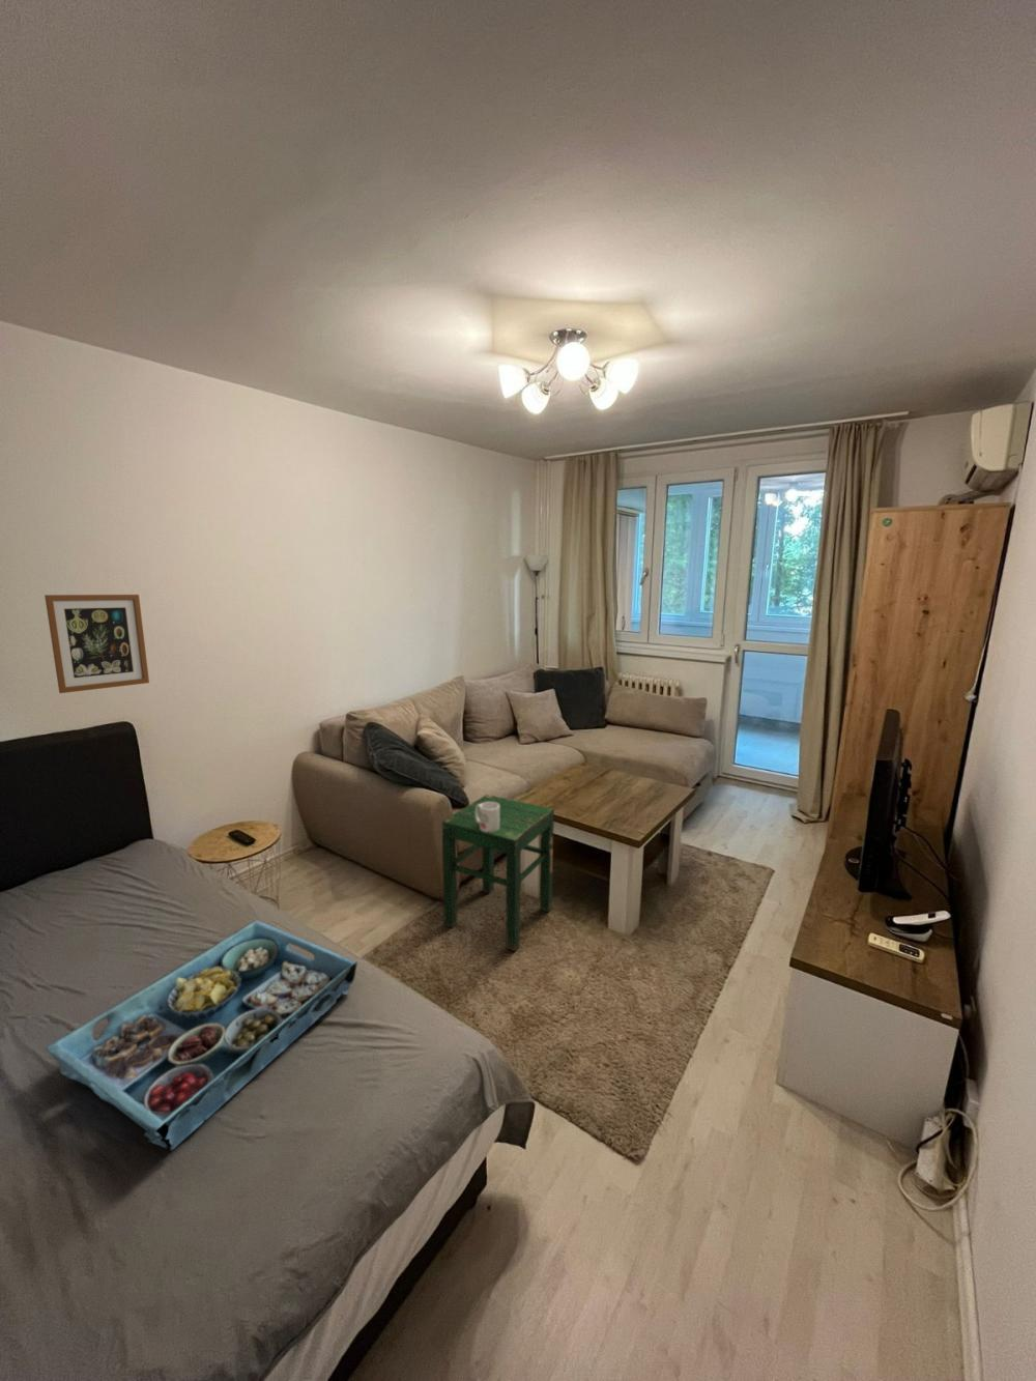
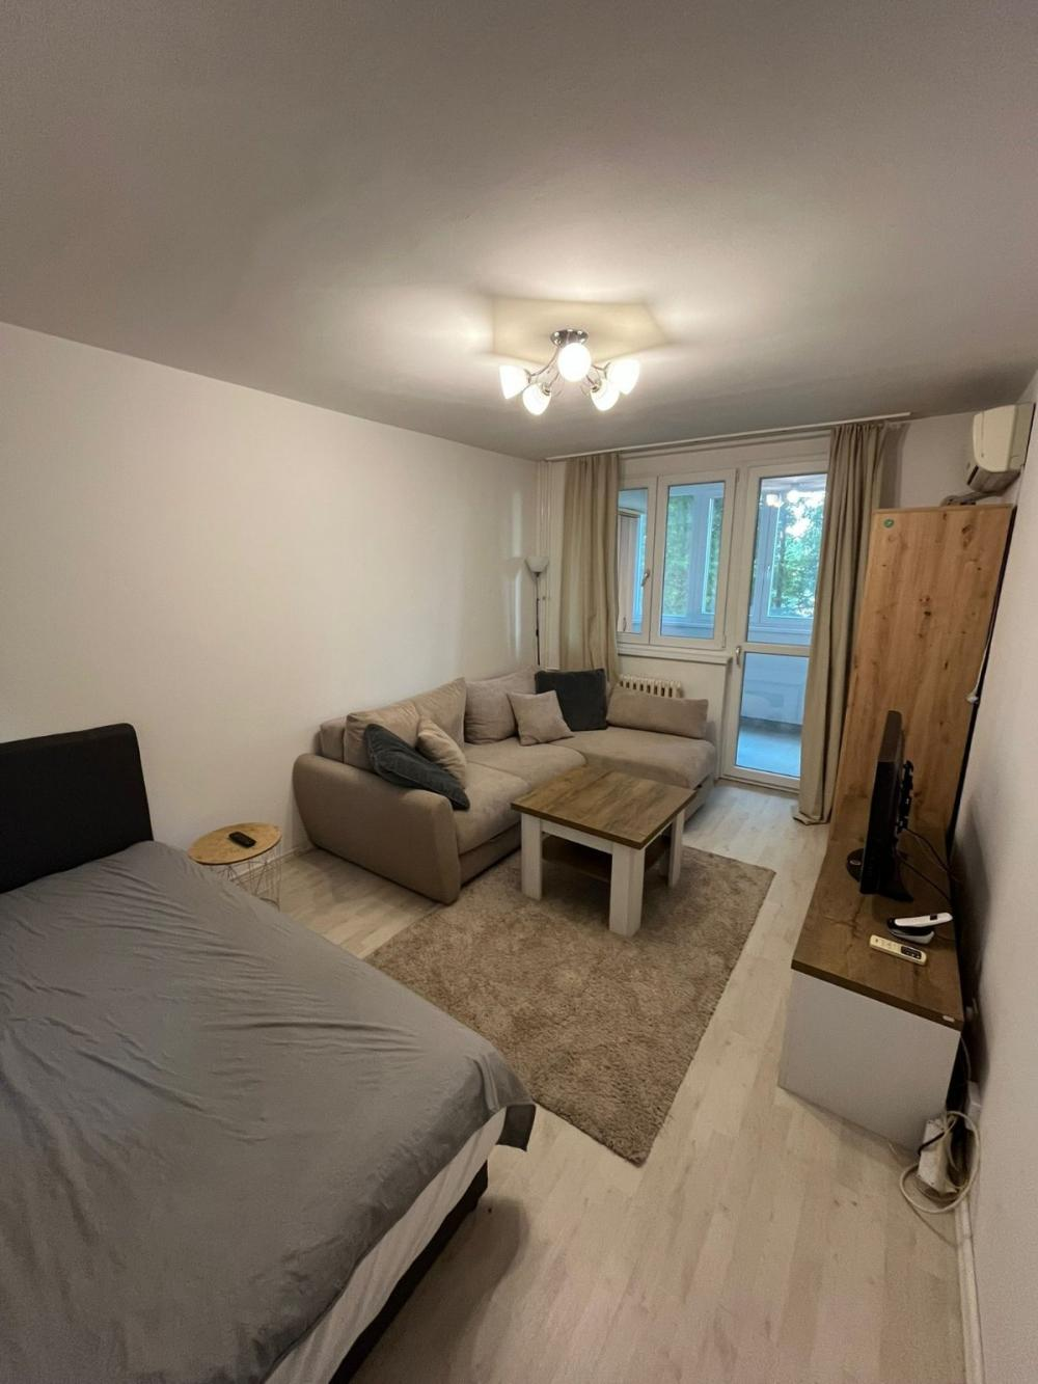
- stool (493, 866)
- mug (485, 814)
- serving tray (218, 1011)
- wall art (100, 641)
